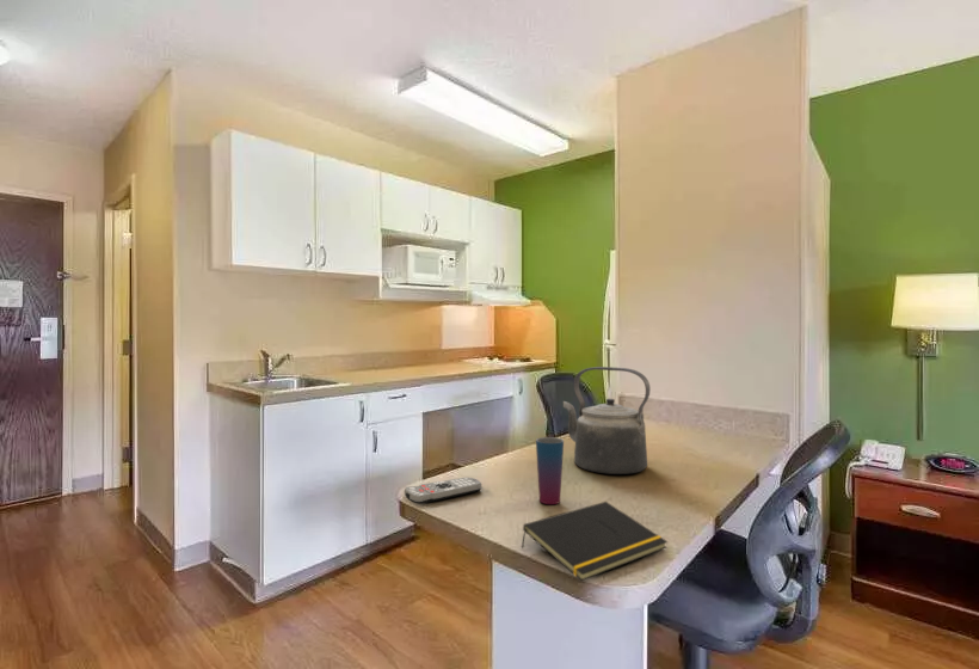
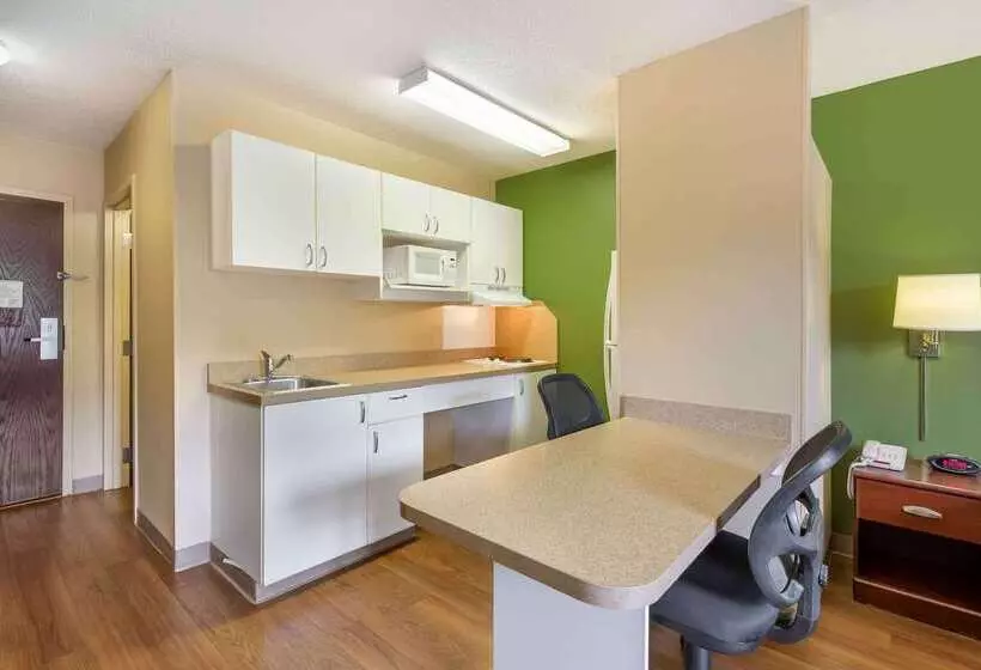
- notepad (595, 535)
- kettle (603, 415)
- remote control (444, 489)
- cup (549, 469)
